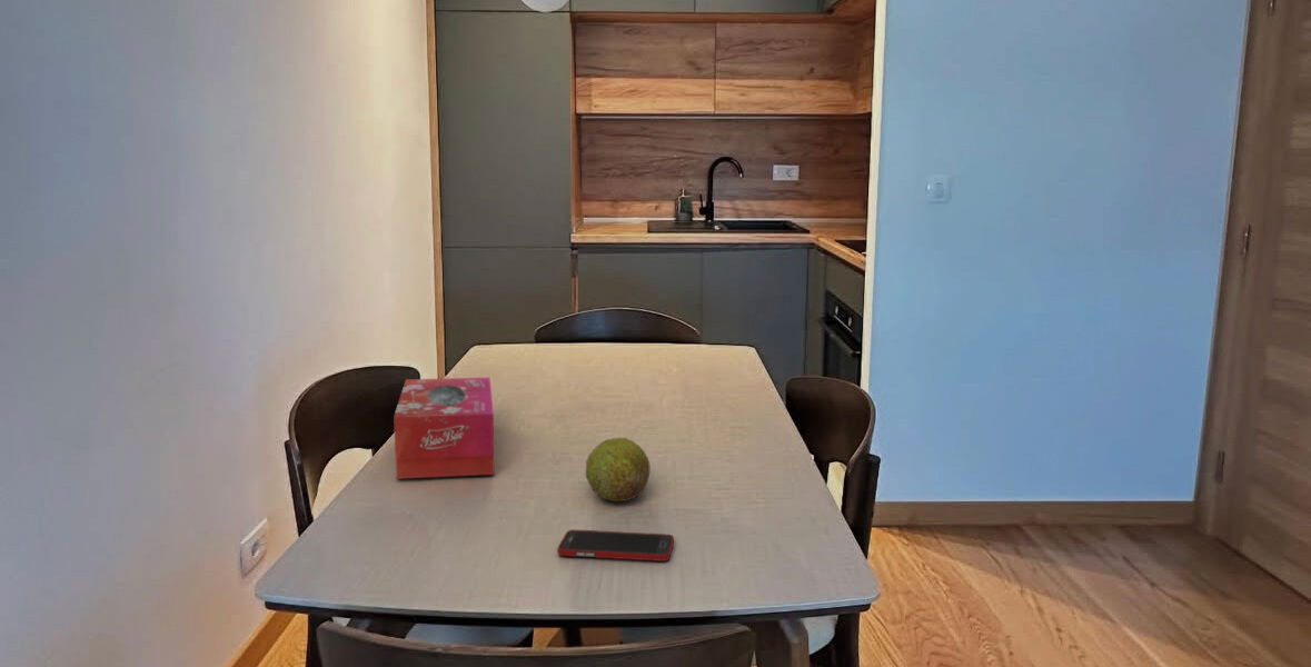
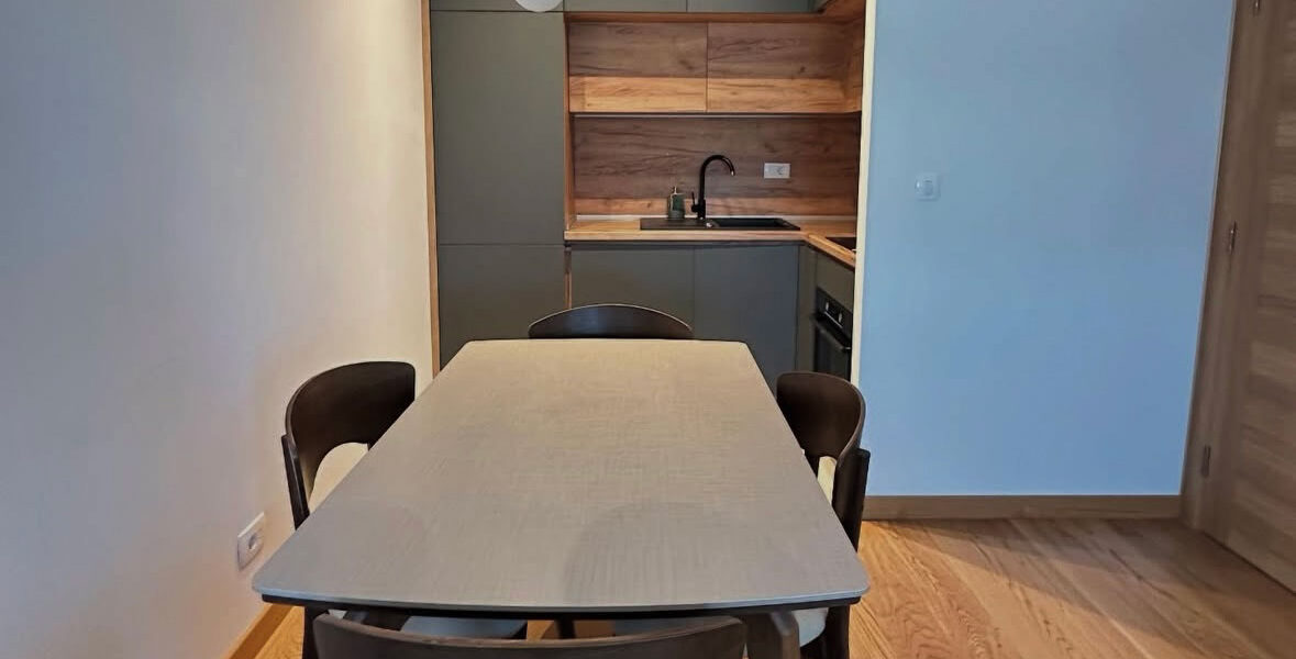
- fruit (616, 466)
- cell phone (616, 545)
- tissue box (446, 424)
